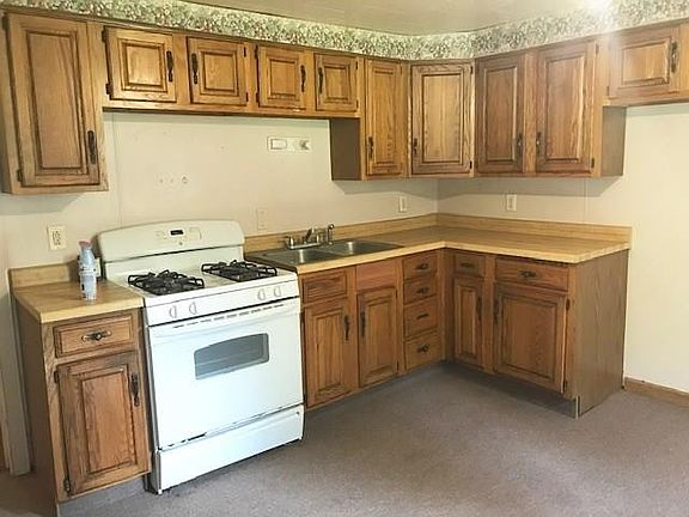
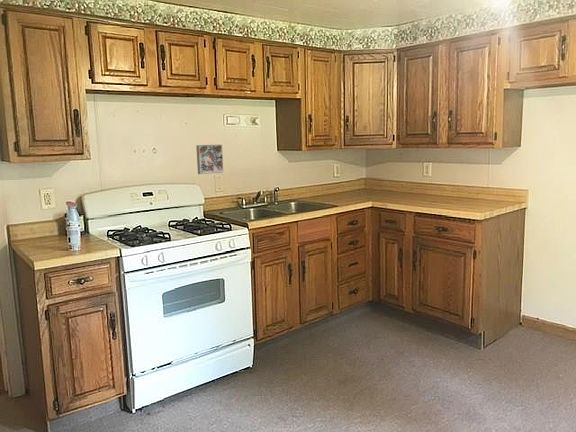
+ decorative tile (210, 159)
